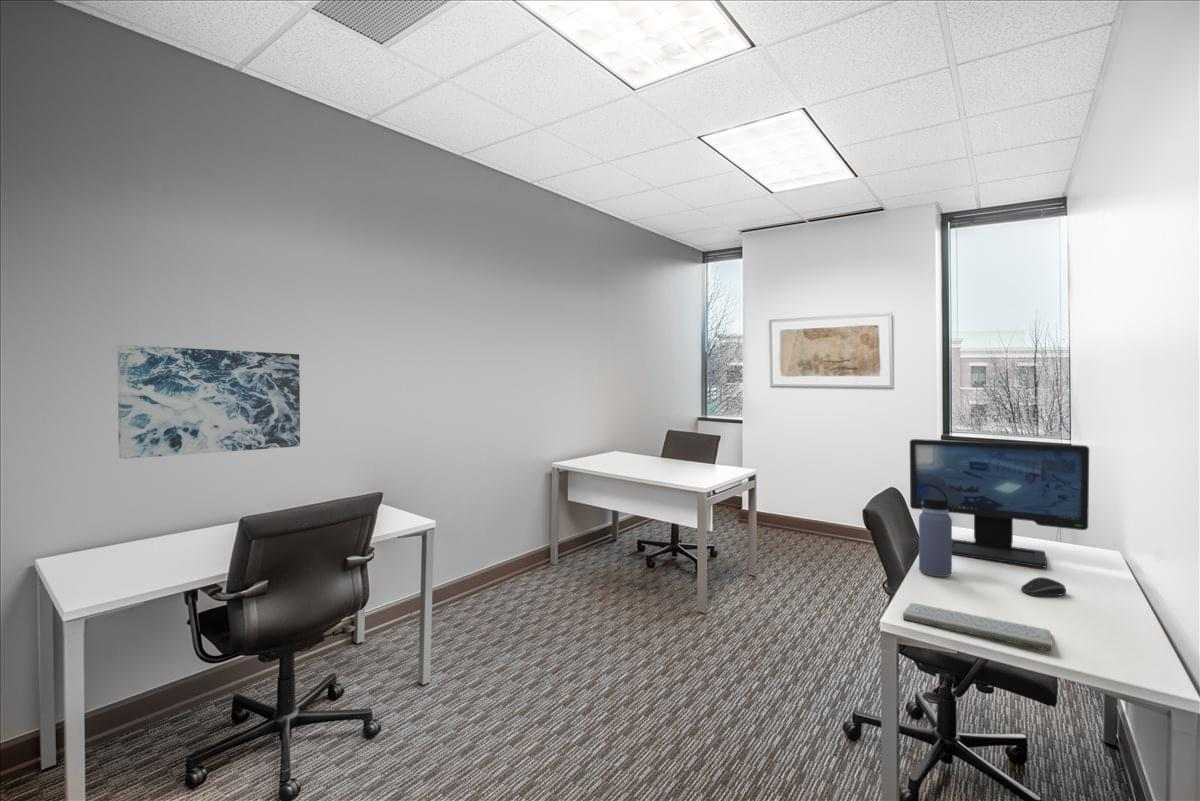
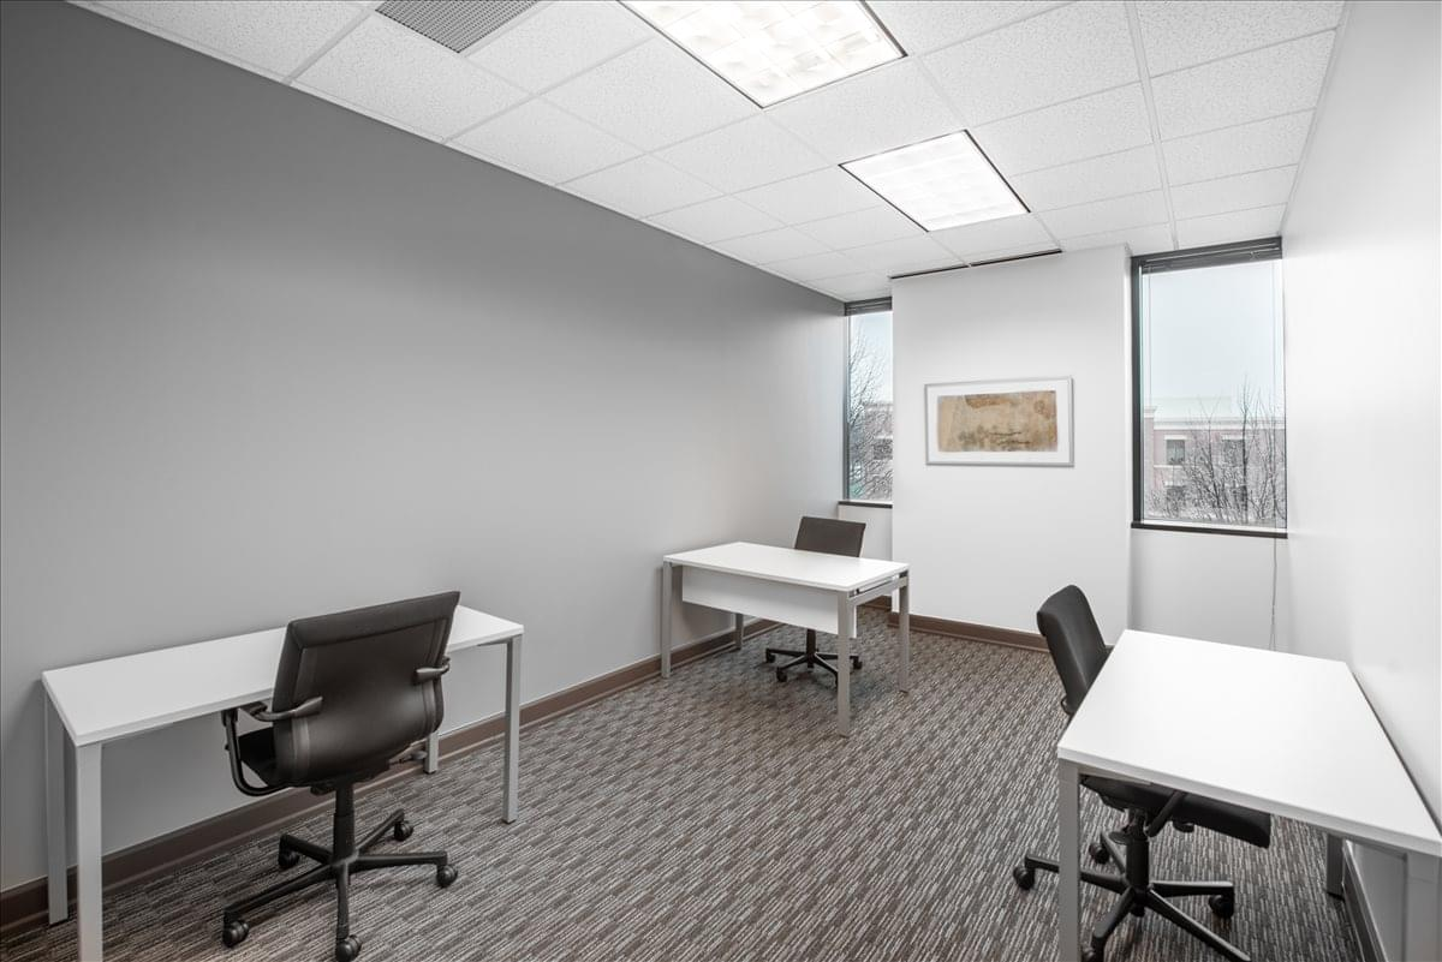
- computer mouse (1043, 585)
- keyboard (974, 622)
- wall art (218, 401)
- computer monitor (992, 497)
- water bottle (934, 529)
